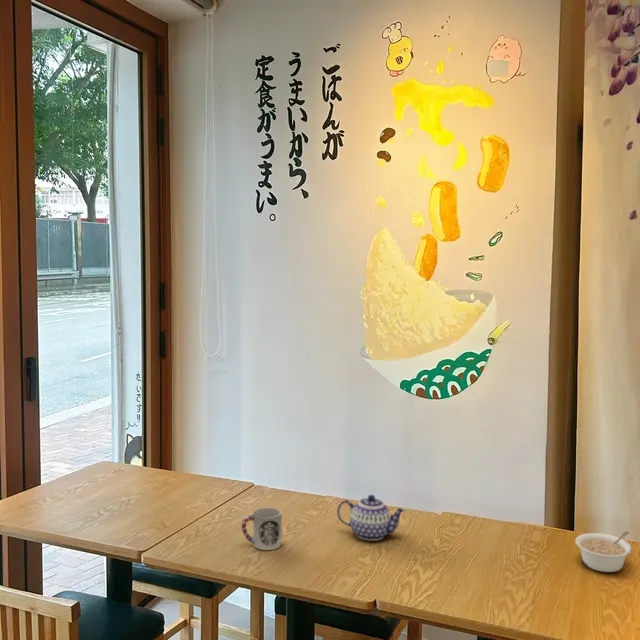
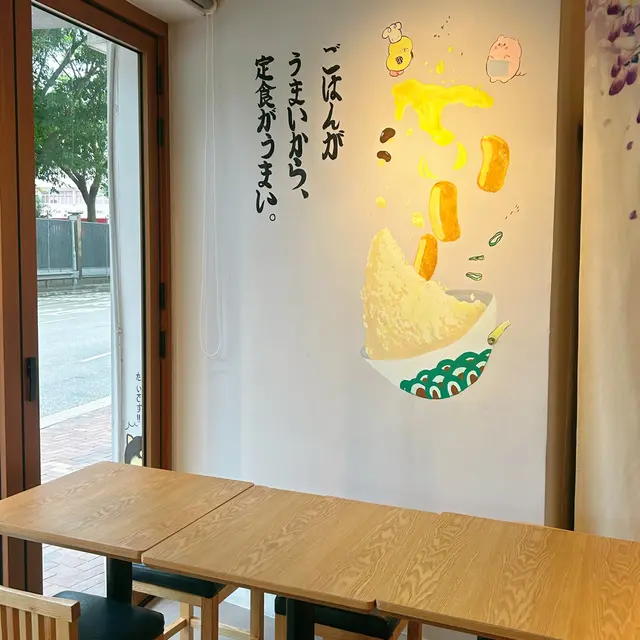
- legume (603, 551)
- teapot (370, 515)
- cup (261, 529)
